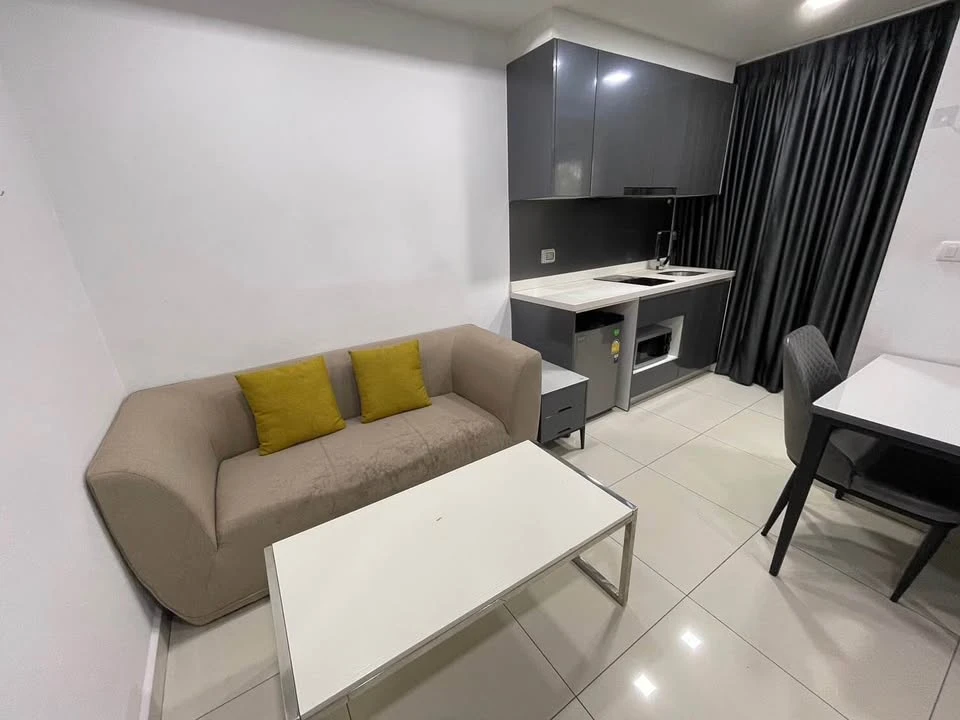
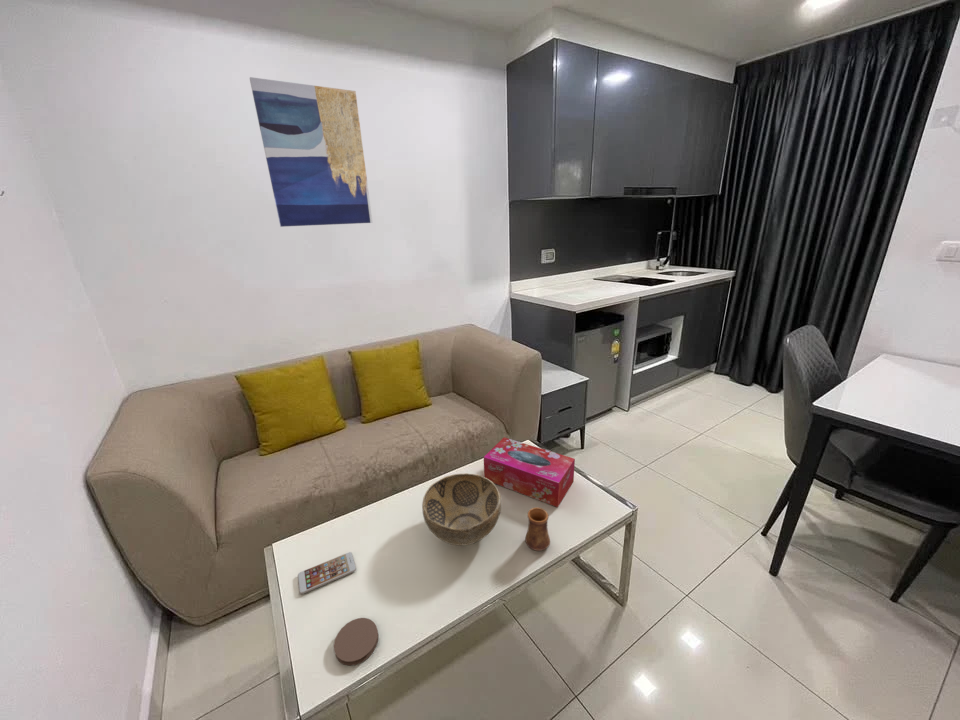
+ decorative bowl (462, 513)
+ tissue box (528, 469)
+ smartphone (327, 572)
+ cup (537, 529)
+ coaster (356, 640)
+ wall art (317, 158)
